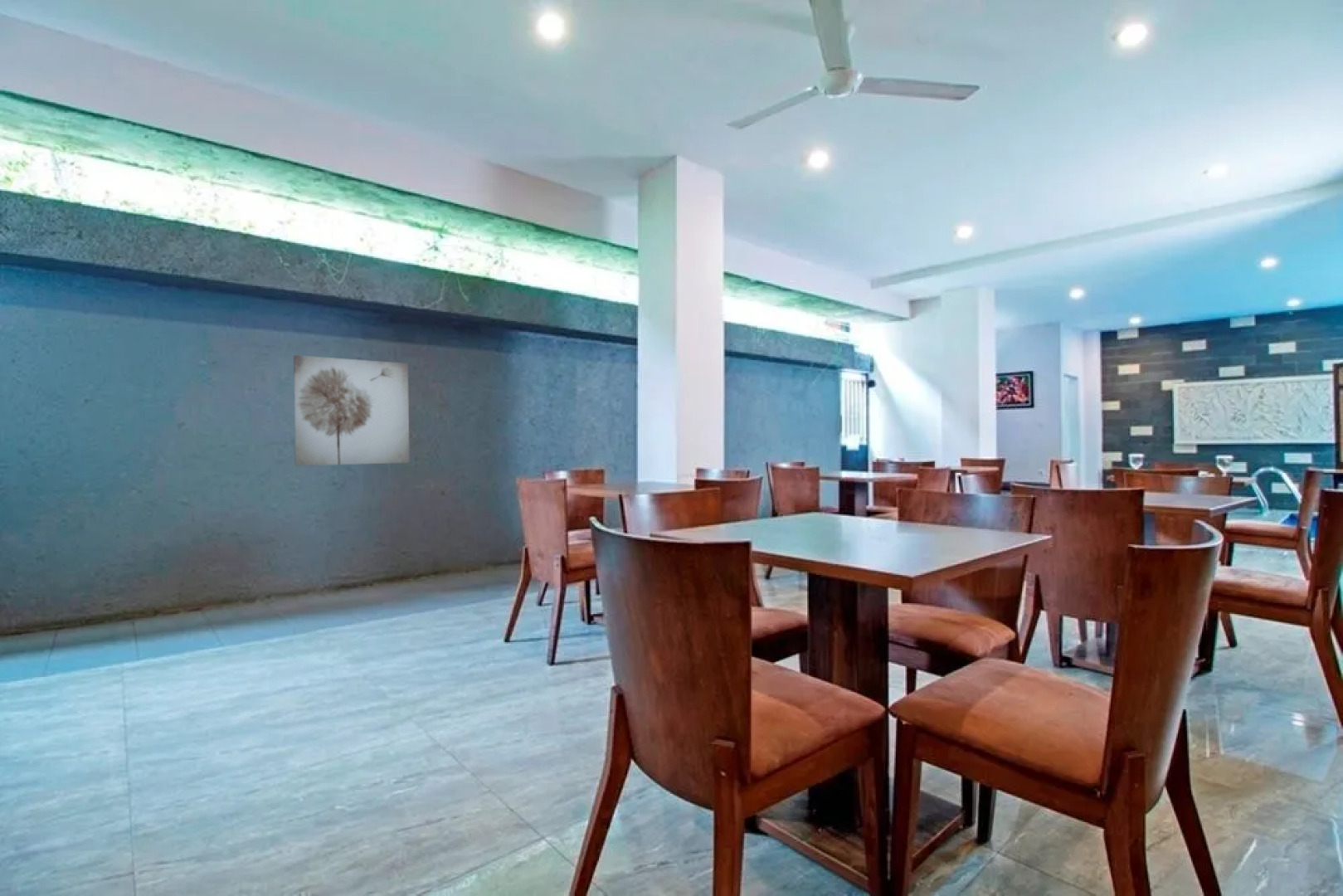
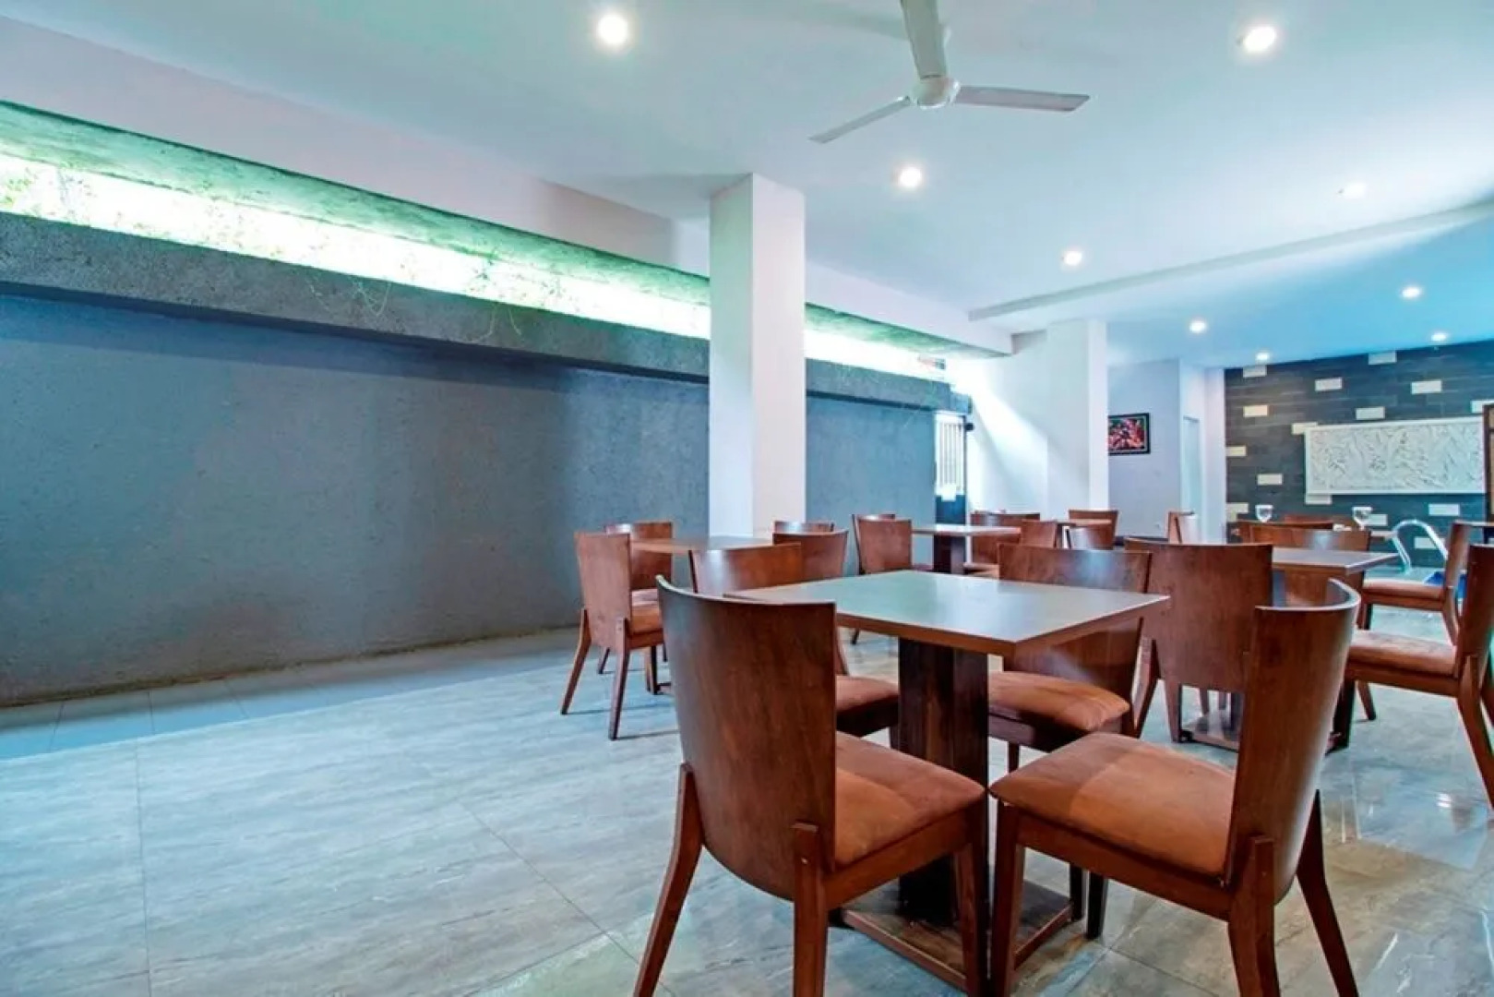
- wall art (354, 411)
